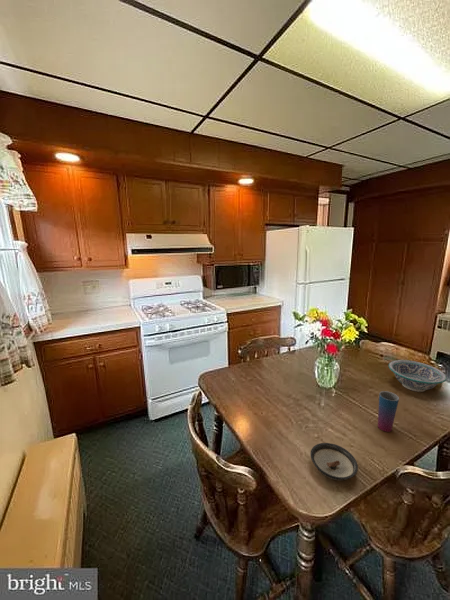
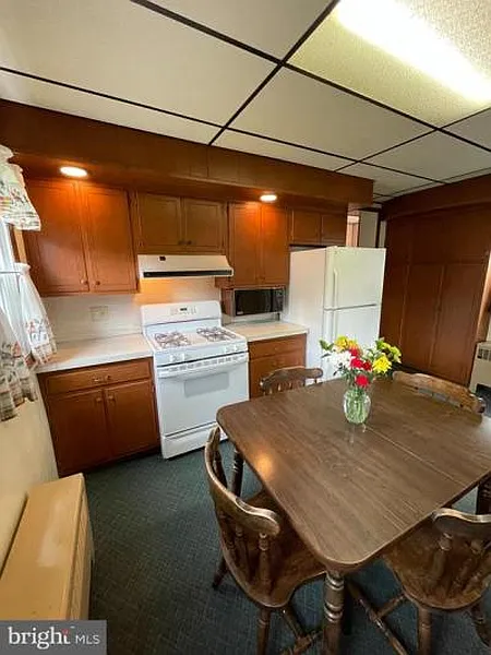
- bowl (414, 378)
- saucer (333, 463)
- cup (386, 411)
